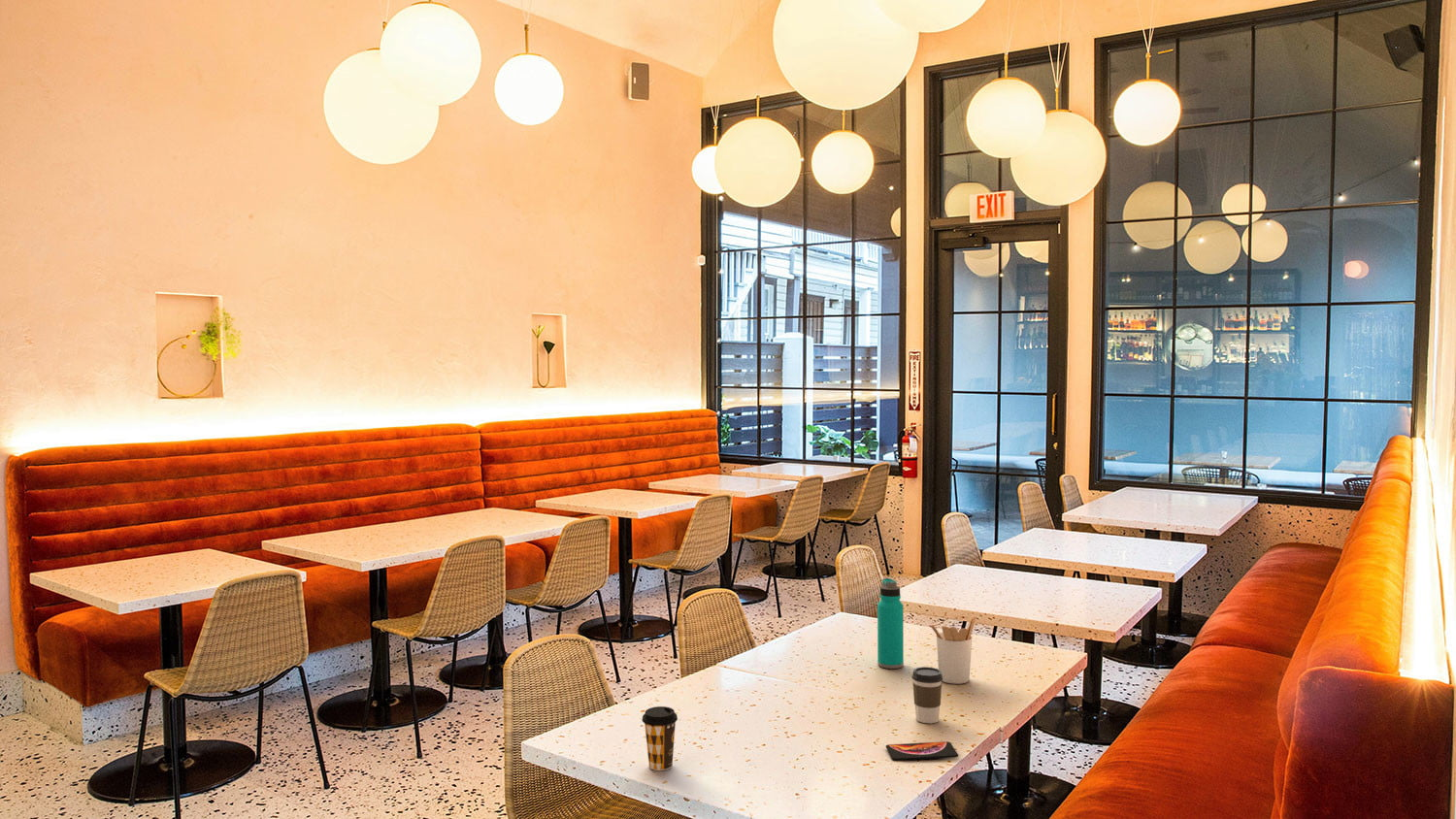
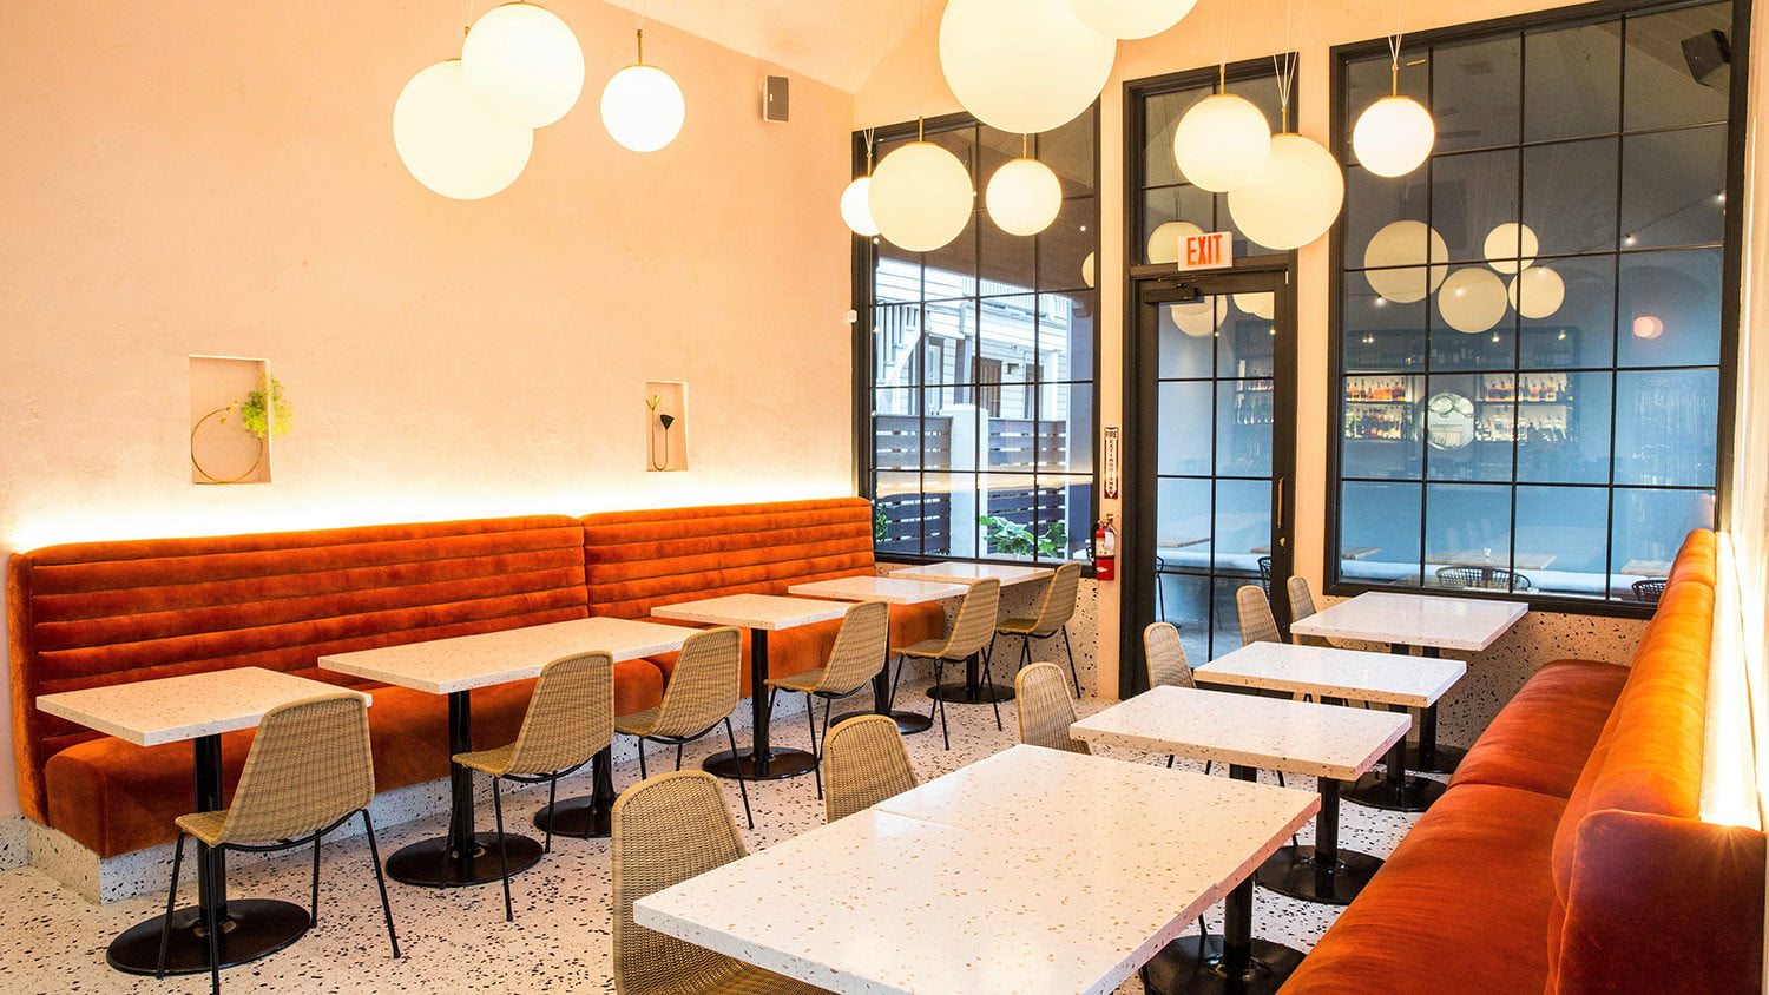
- coffee cup (660, 738)
- smartphone (921, 750)
- utensil holder (954, 649)
- coffee cup (927, 695)
- water bottle (890, 622)
